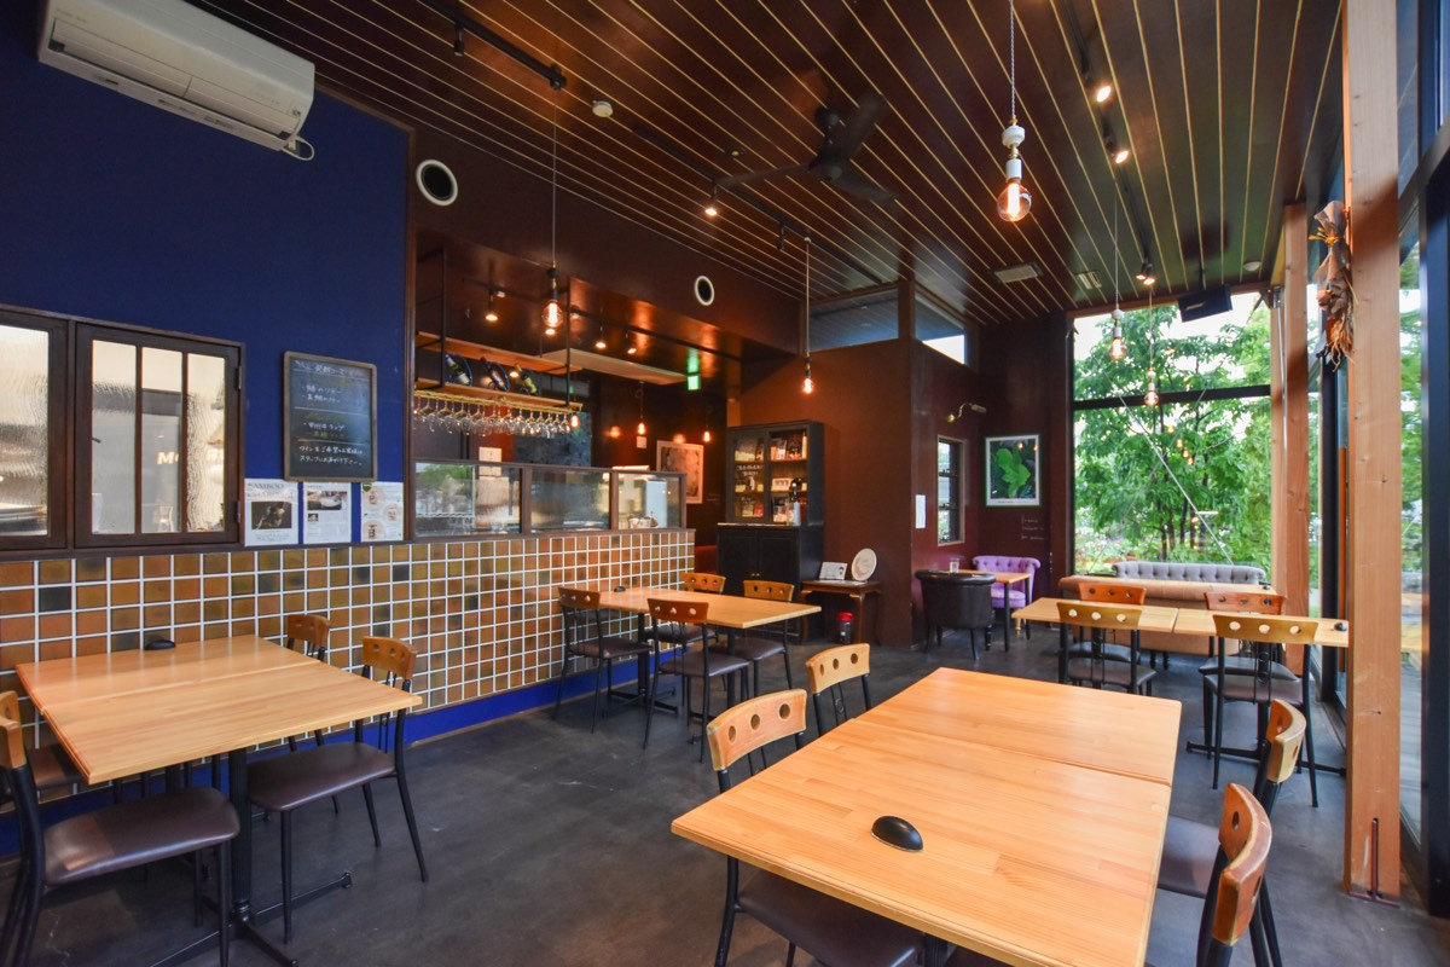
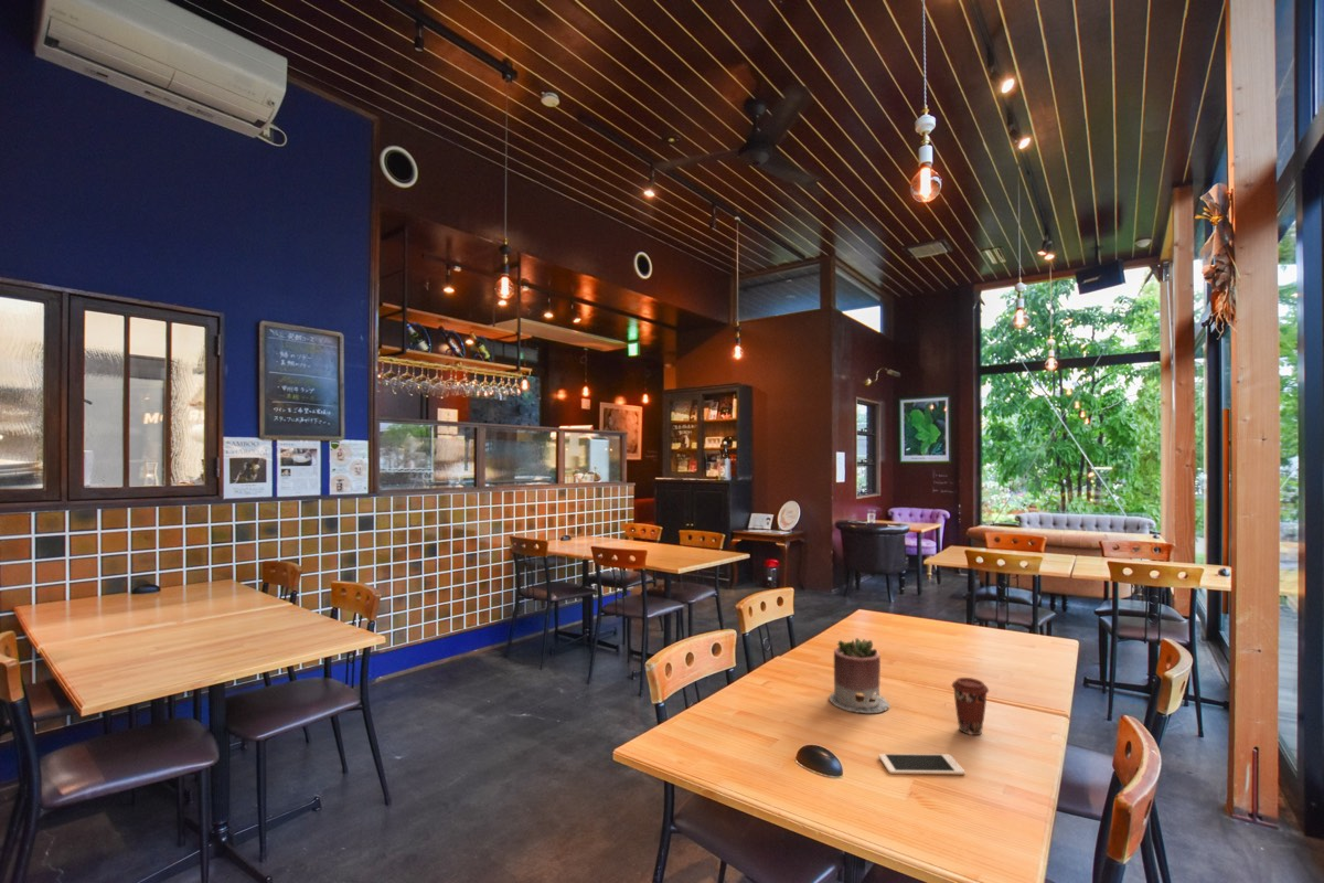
+ succulent planter (858, 670)
+ cell phone (920, 764)
+ coffee cup (970, 705)
